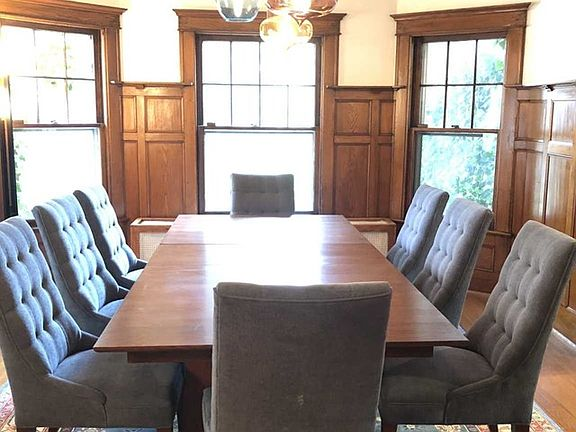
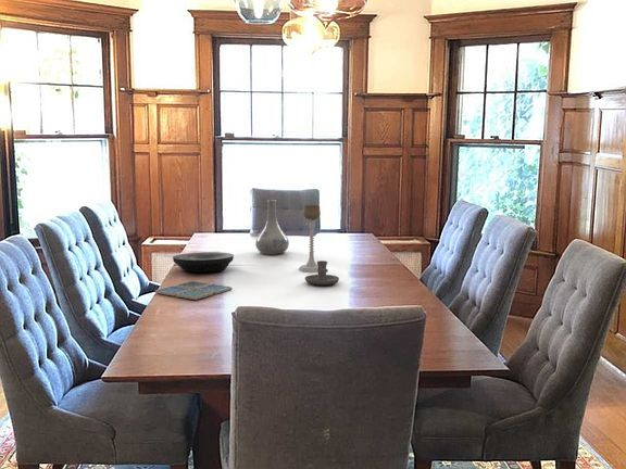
+ plate (203, 262)
+ vase (272, 226)
+ candle holder (311, 238)
+ drink coaster (193, 290)
+ candle holder (322, 271)
